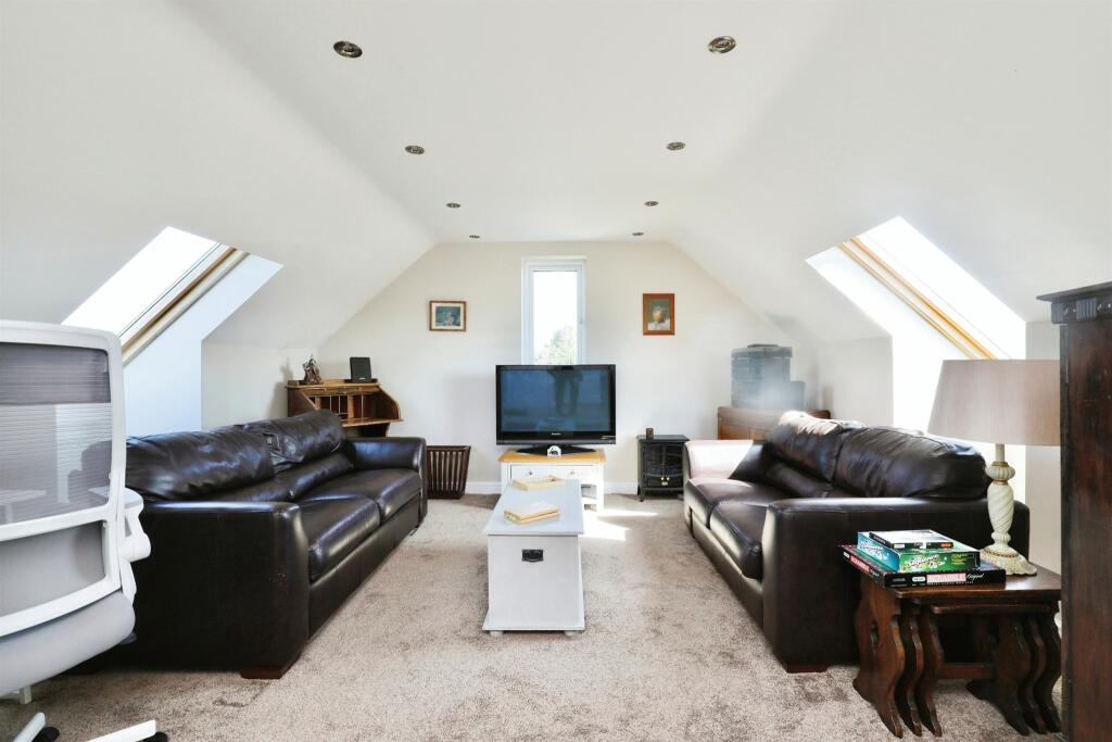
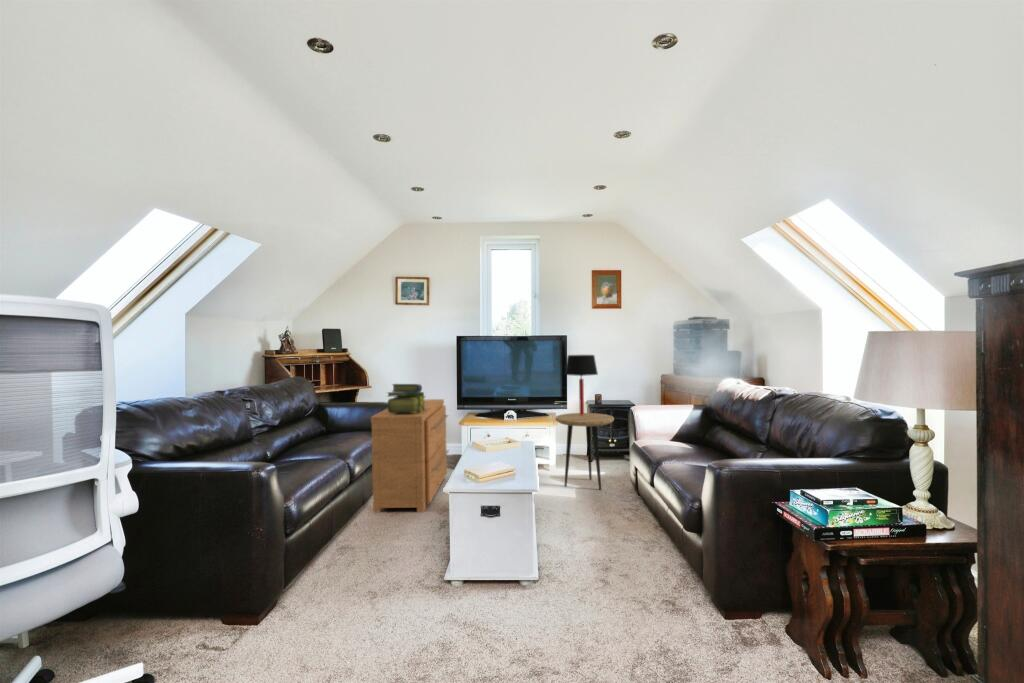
+ table lamp (581, 384)
+ chest of drawers (416, 449)
+ stack of books (406, 396)
+ side table (587, 449)
